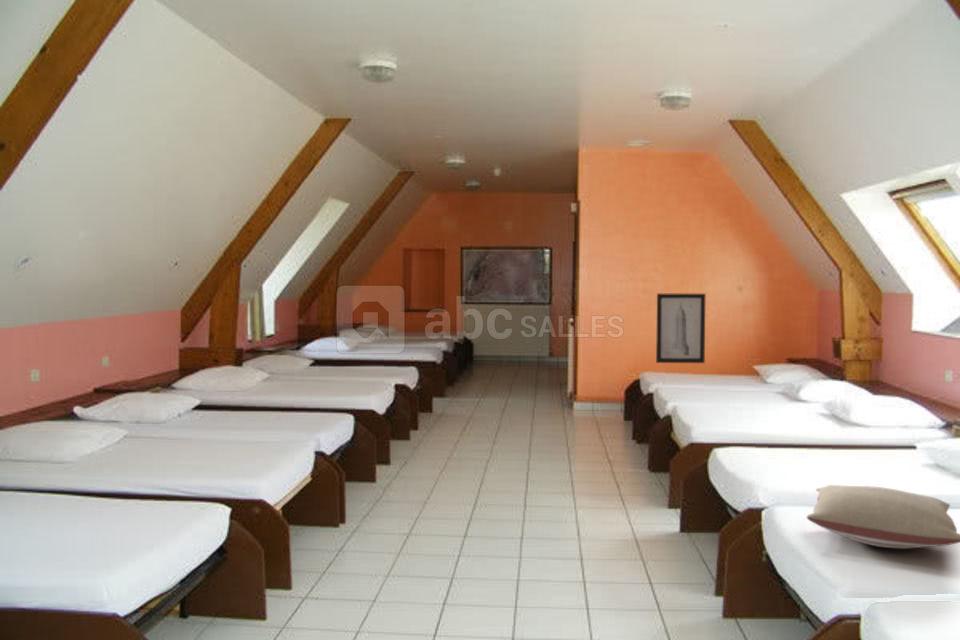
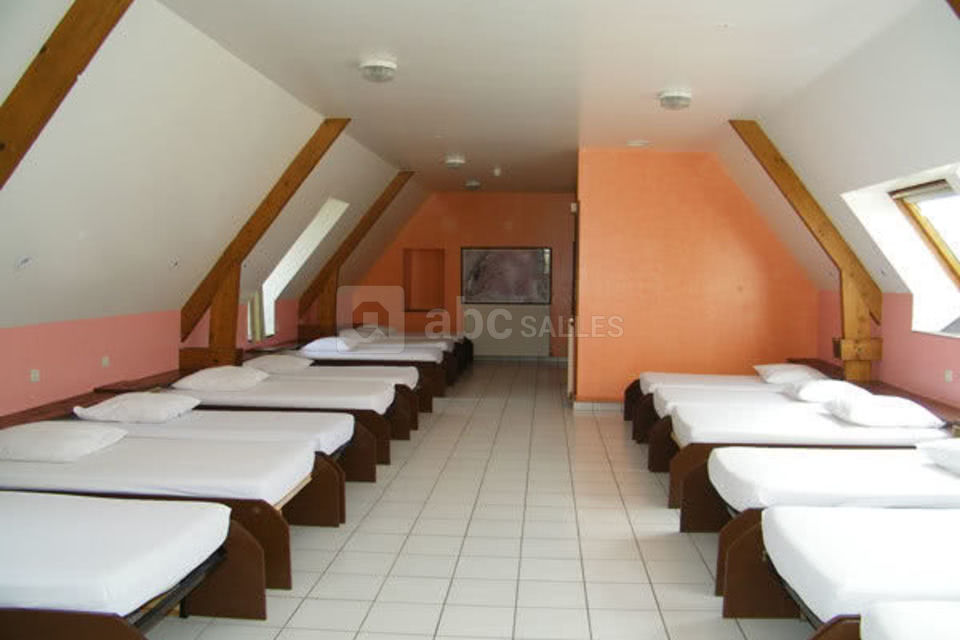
- wall art (680, 328)
- pillow (882, 512)
